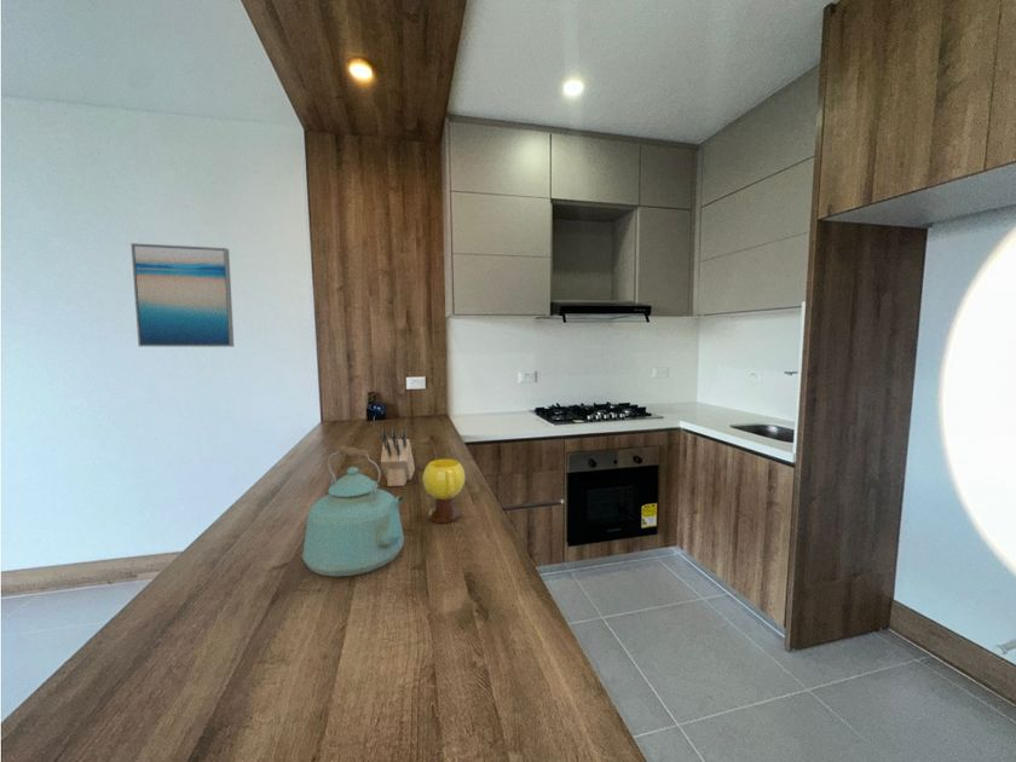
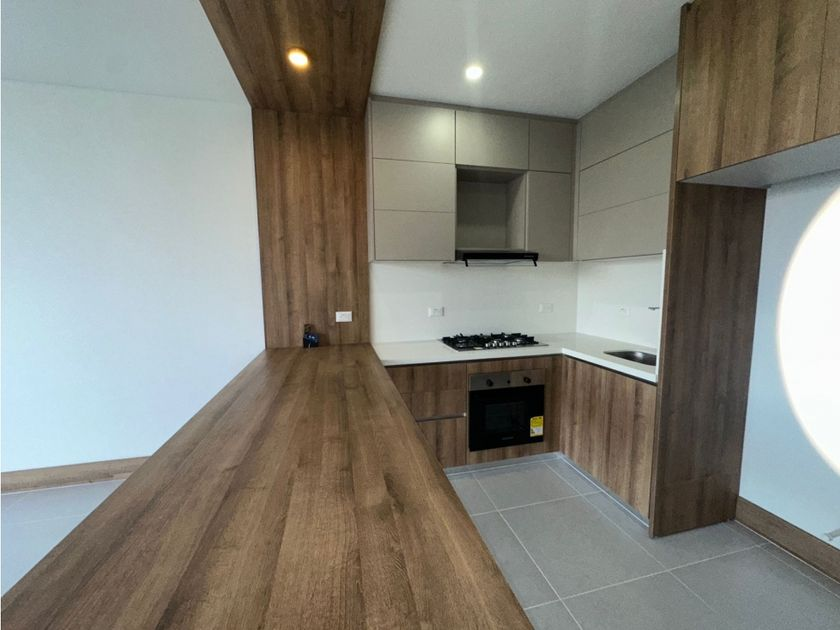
- kettle (360, 503)
- mug (444, 489)
- wall art (184, 296)
- knife block (397, 451)
